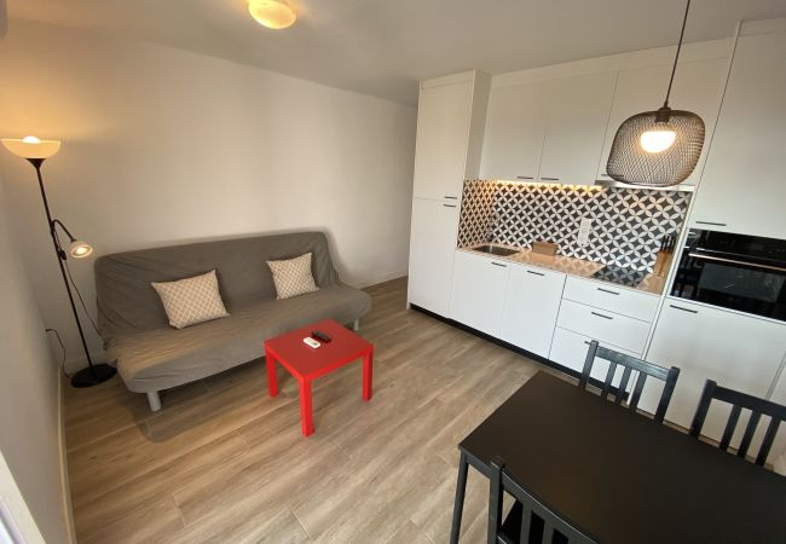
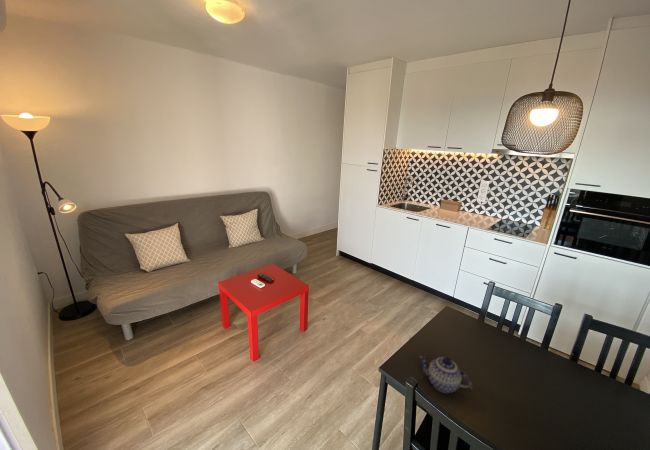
+ teapot (444, 371)
